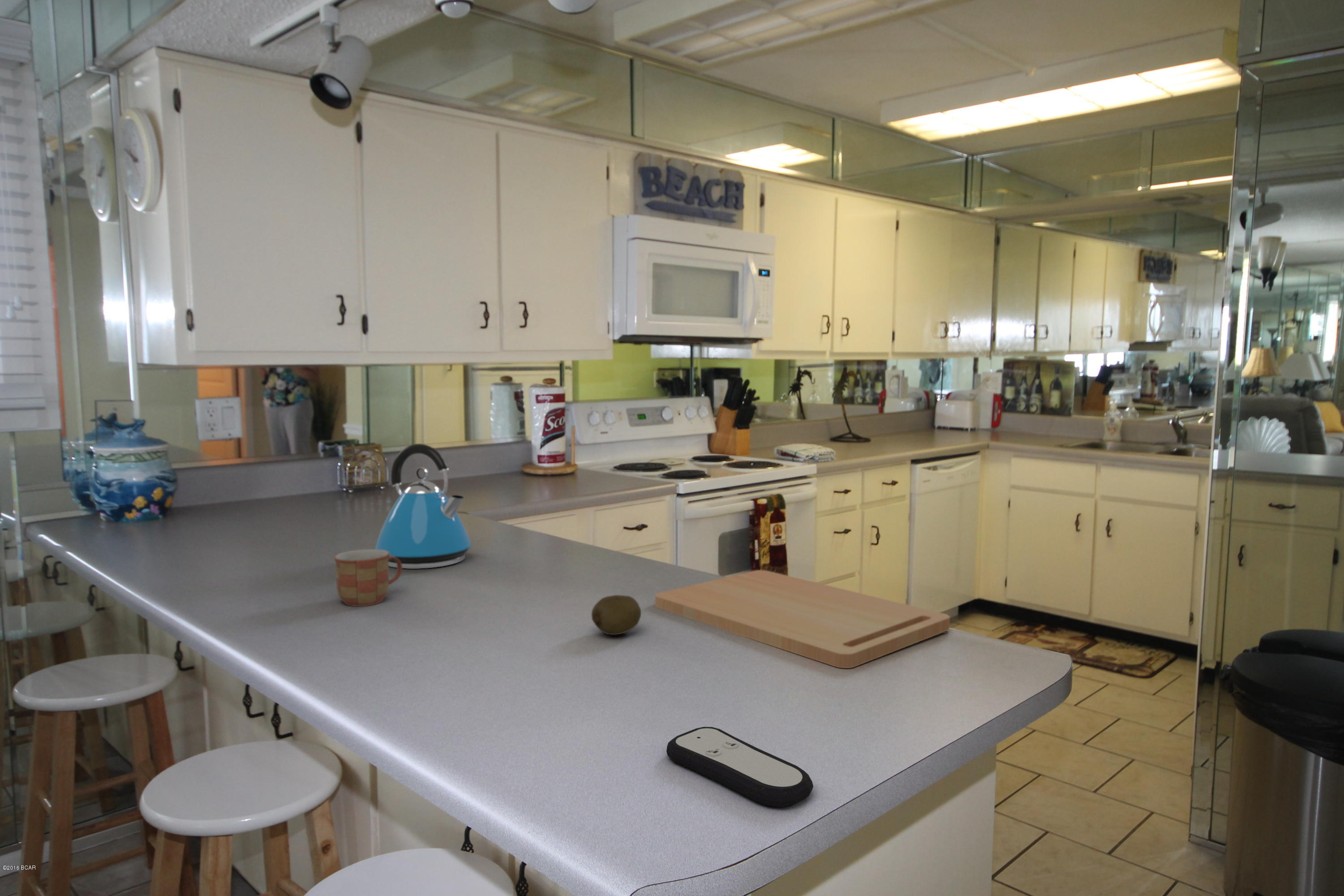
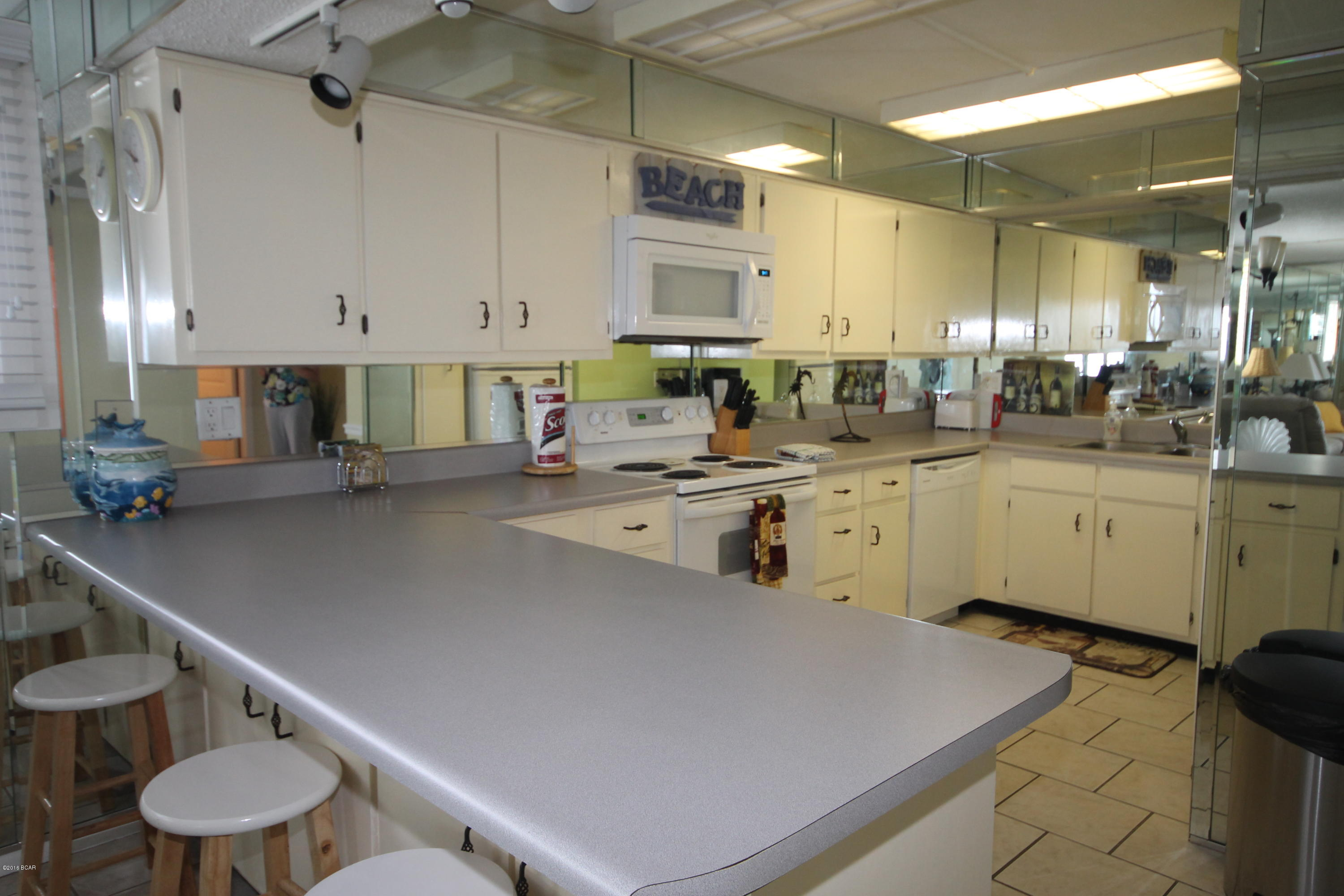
- kettle (420, 502)
- mug (370, 576)
- remote control (738, 764)
- cutting board (796, 611)
- fruit (616, 614)
